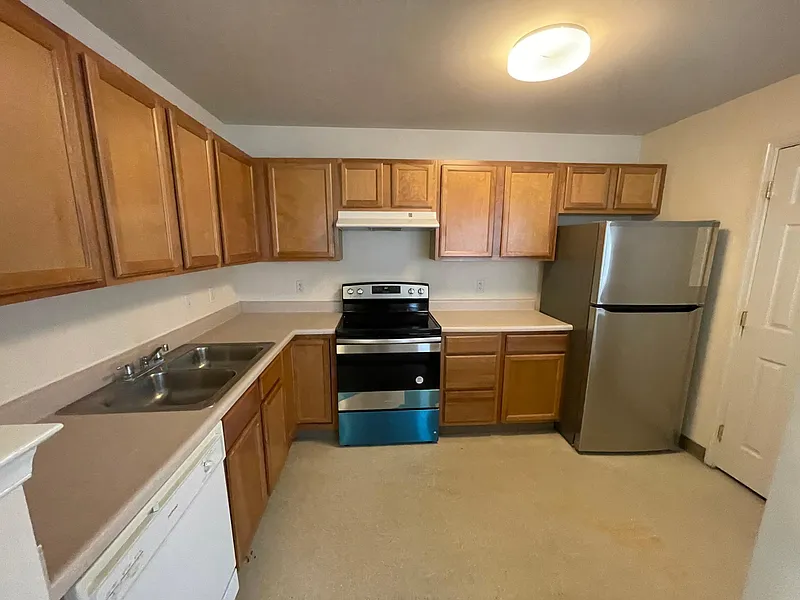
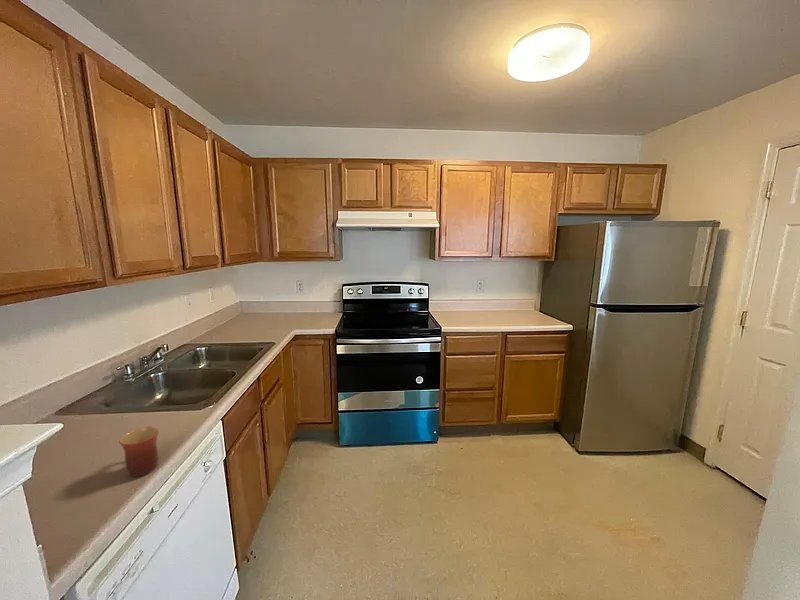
+ mug (143, 449)
